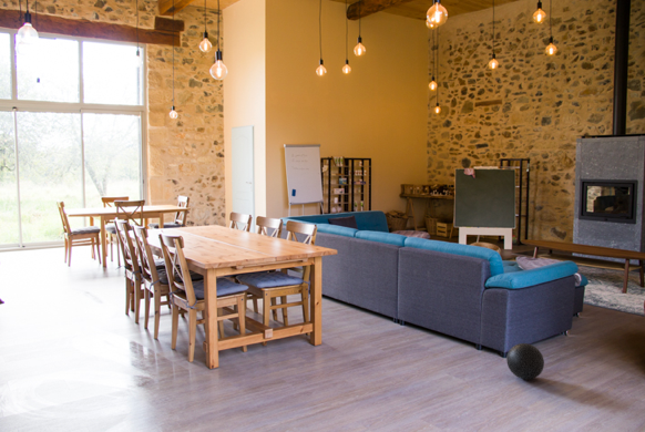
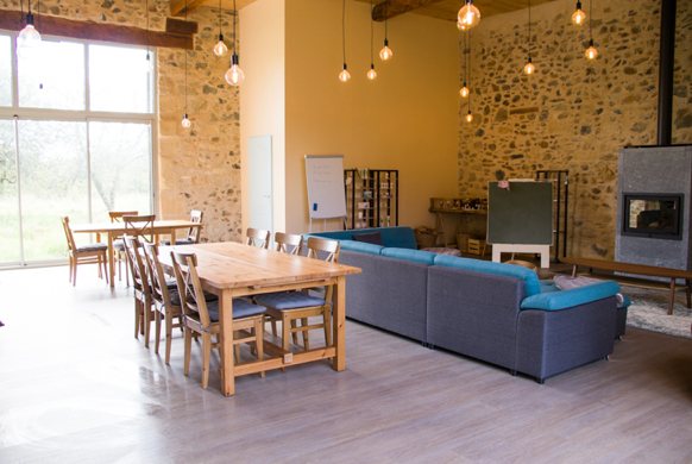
- ball (524, 361)
